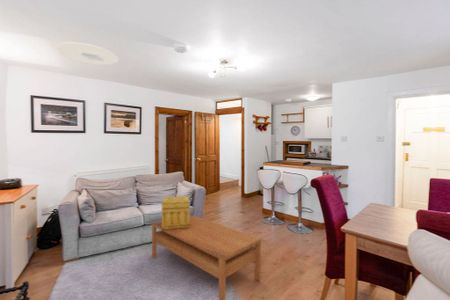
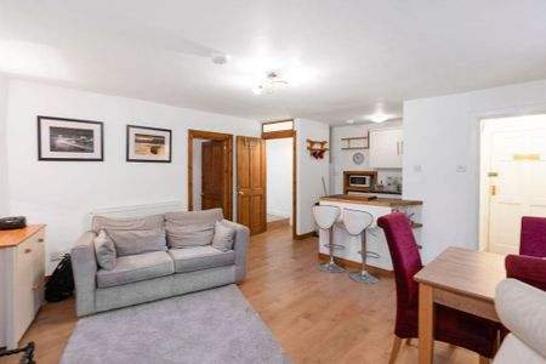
- ceiling light (88, 52)
- decorative box (176, 211)
- coffee table (201, 249)
